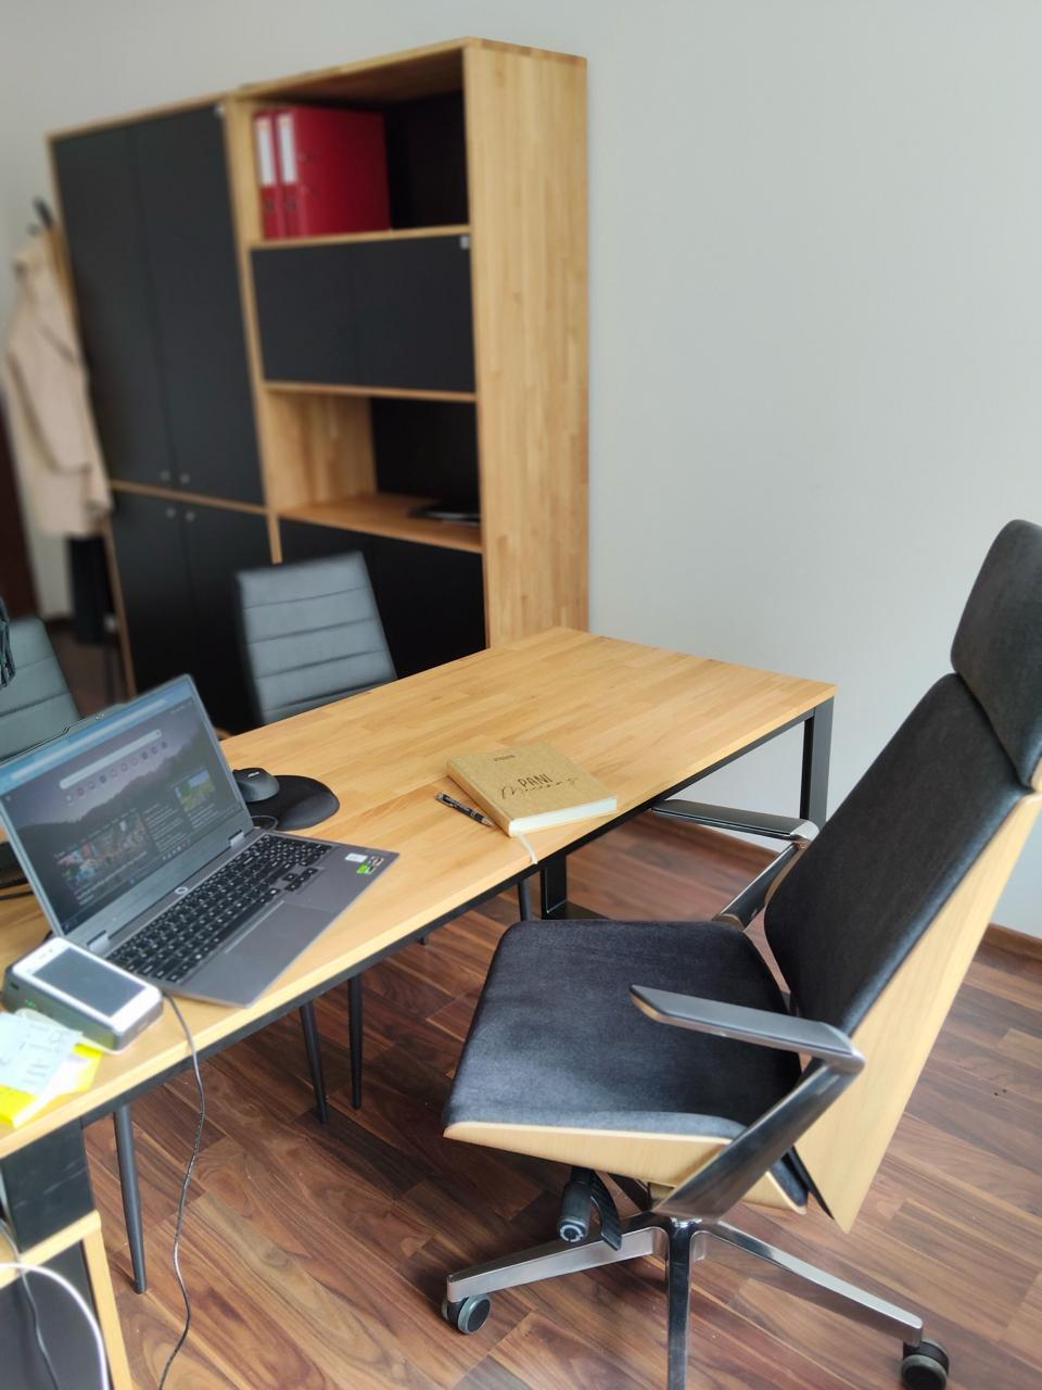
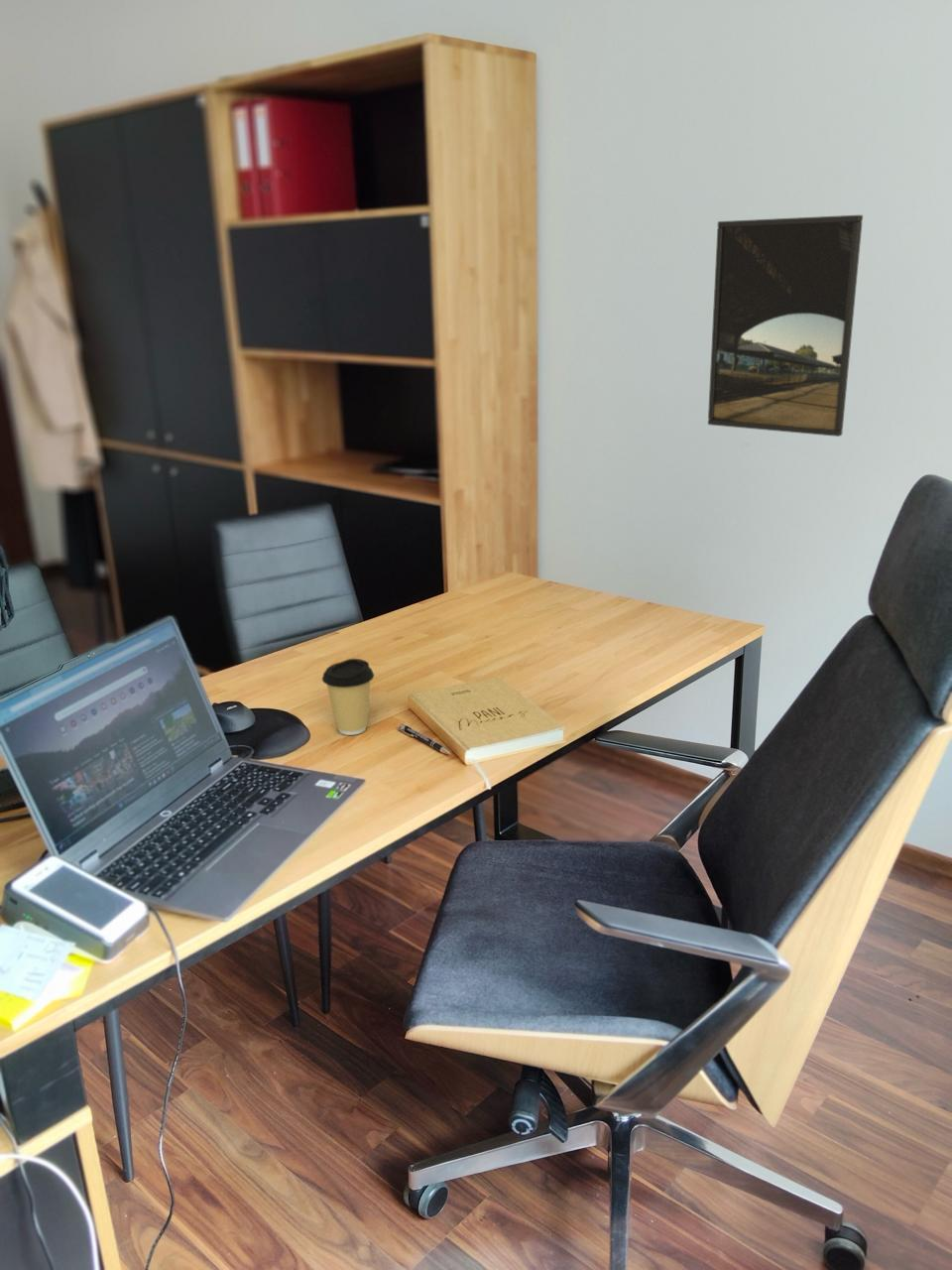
+ coffee cup (349, 698)
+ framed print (779, 327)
